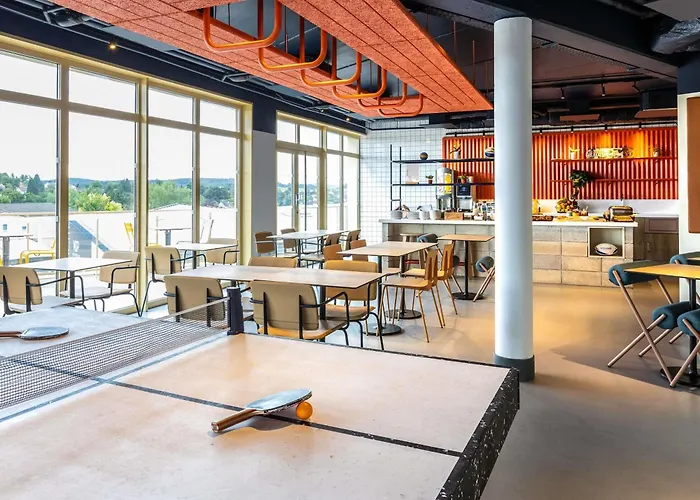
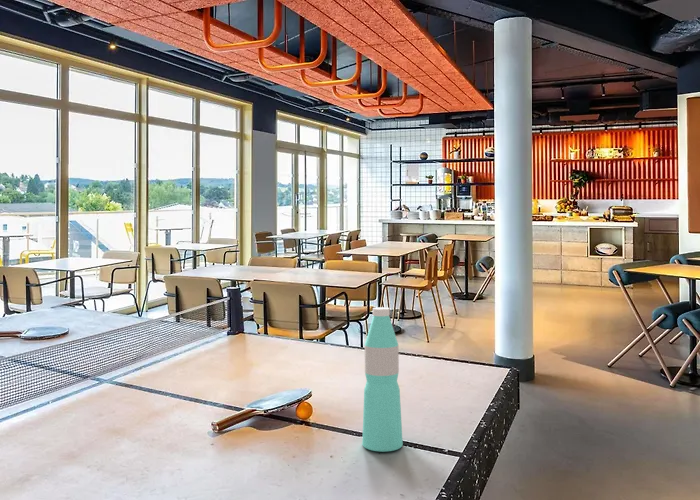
+ water bottle (381, 376)
